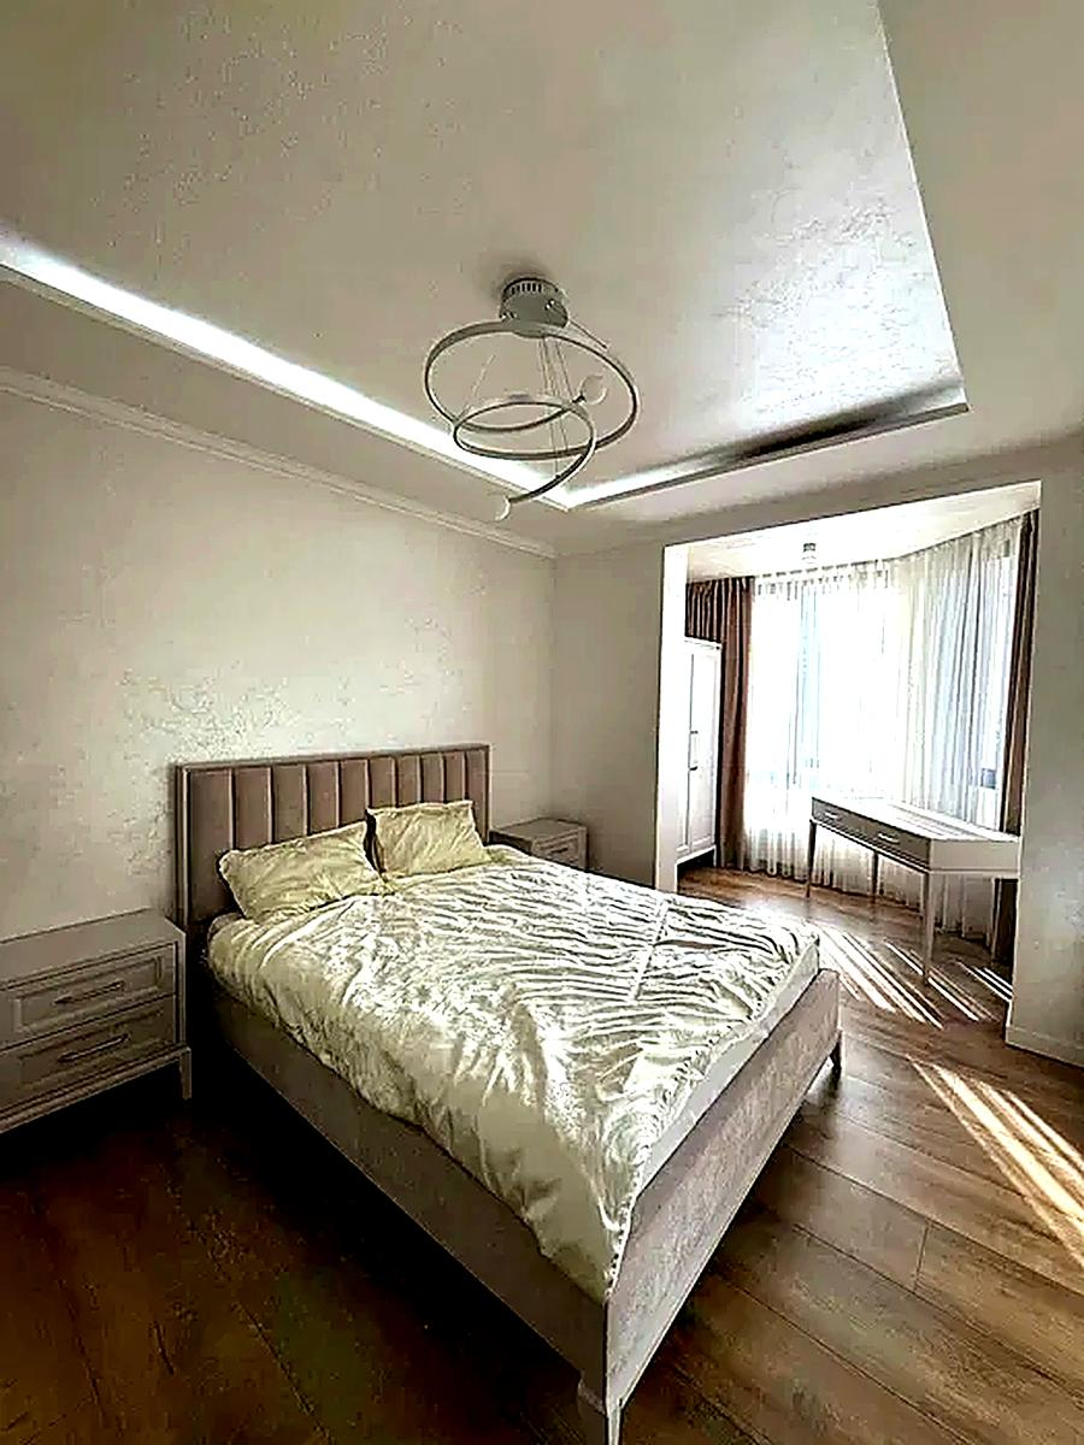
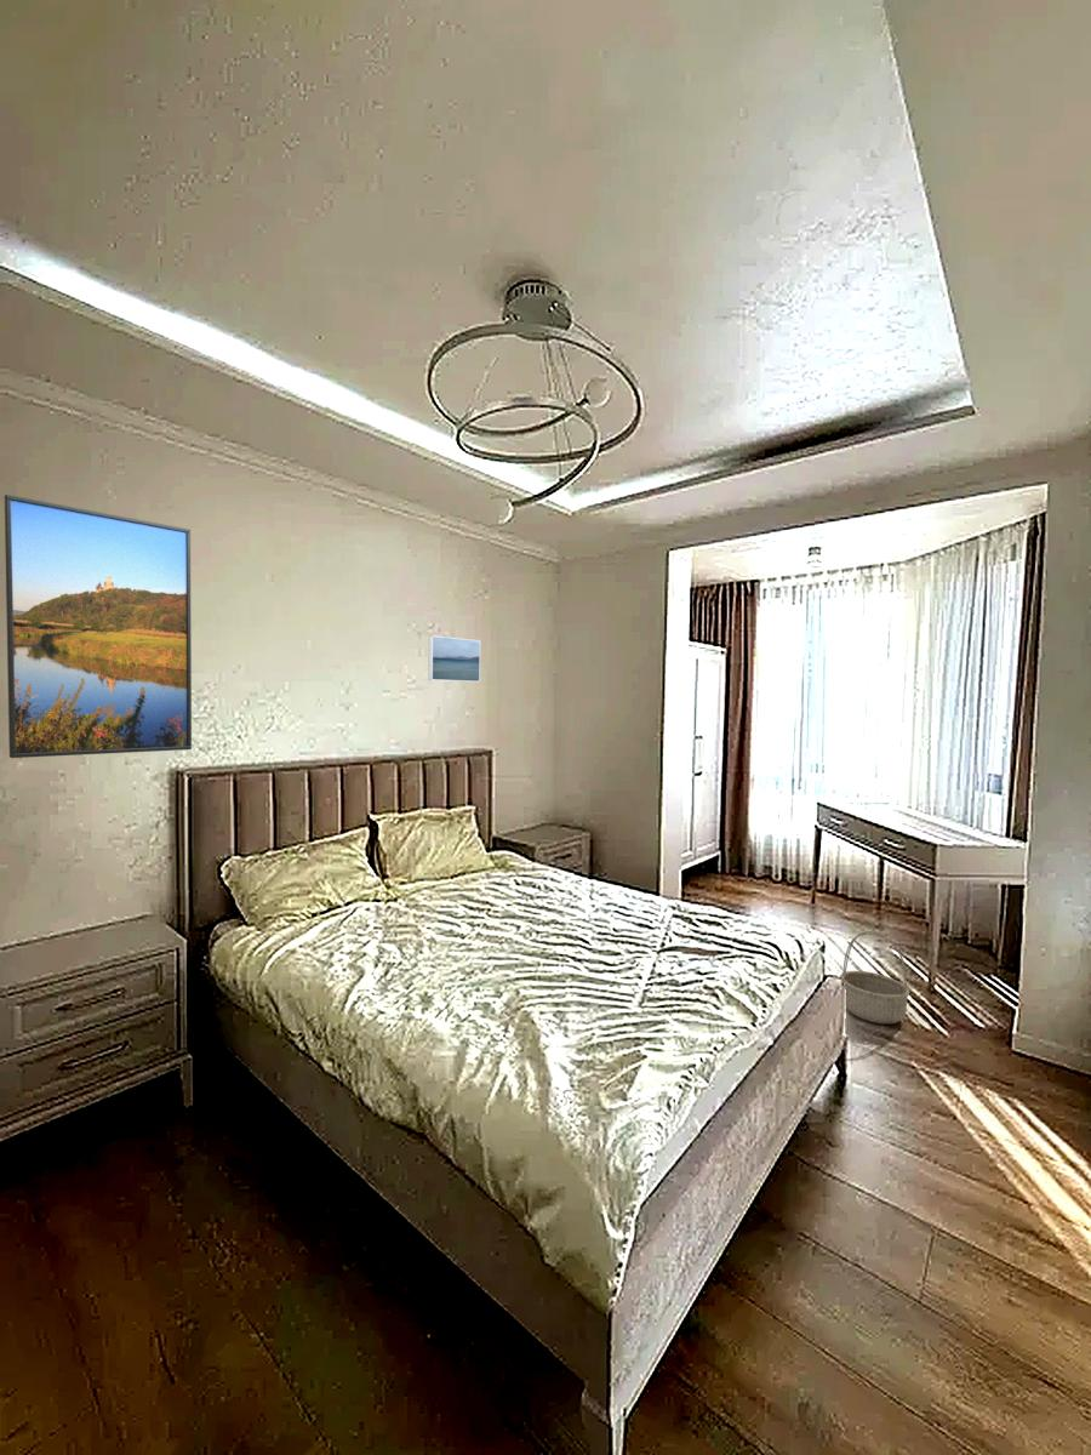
+ basket (873, 972)
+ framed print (455, 660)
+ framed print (107, 634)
